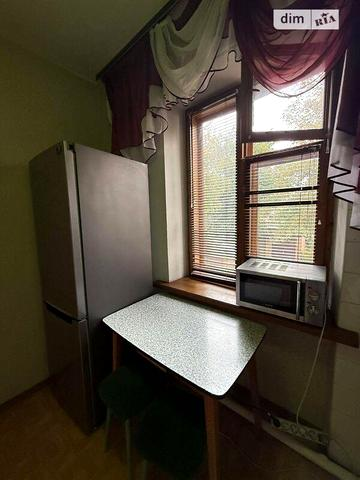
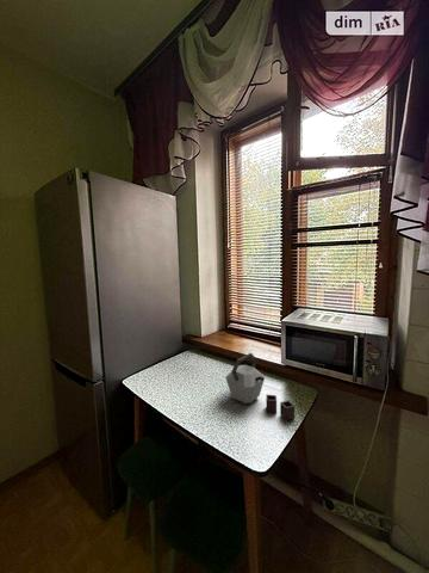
+ kettle (260, 383)
